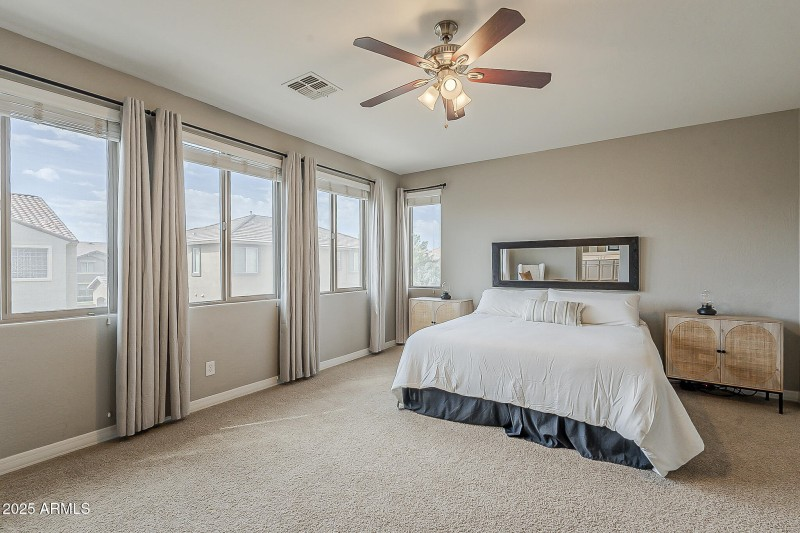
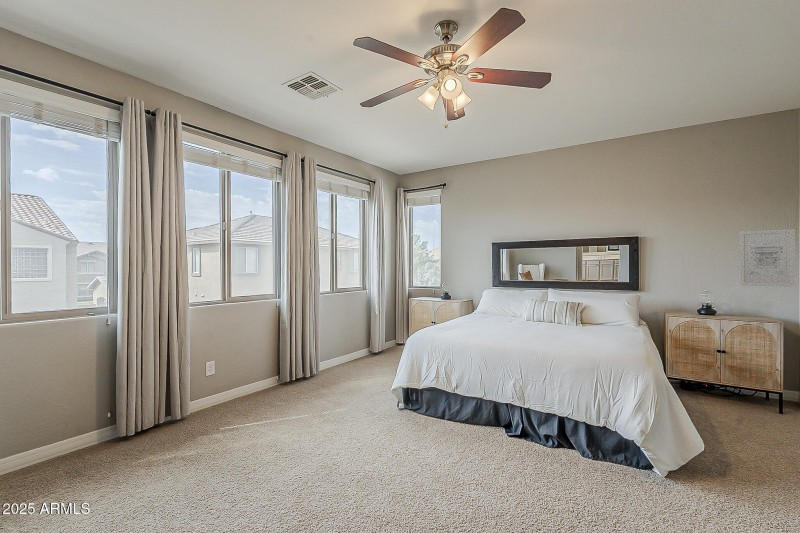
+ wall art (766, 258)
